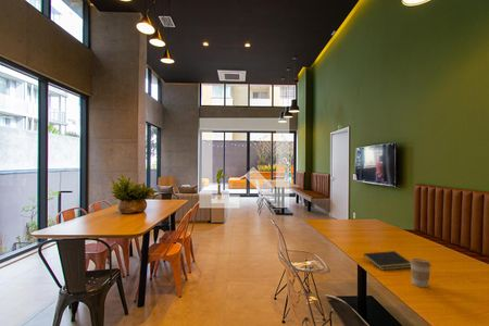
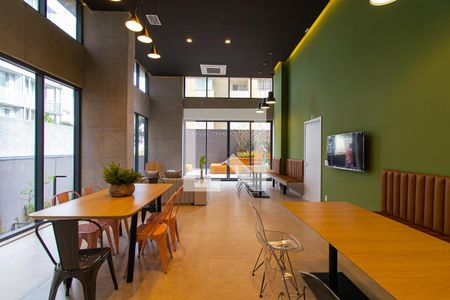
- coffee cup (419, 272)
- notepad (388, 260)
